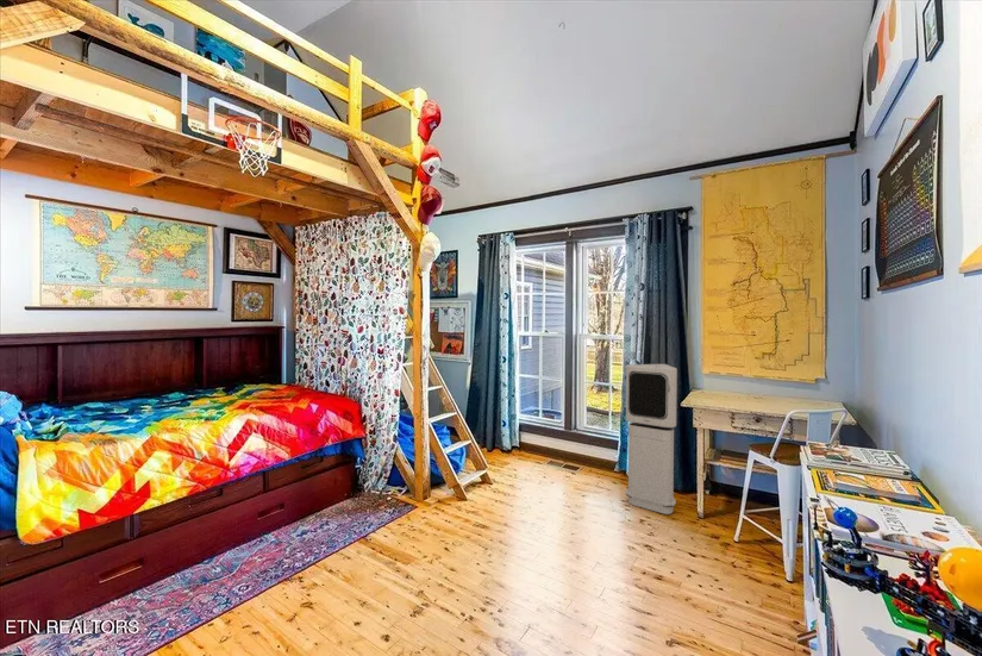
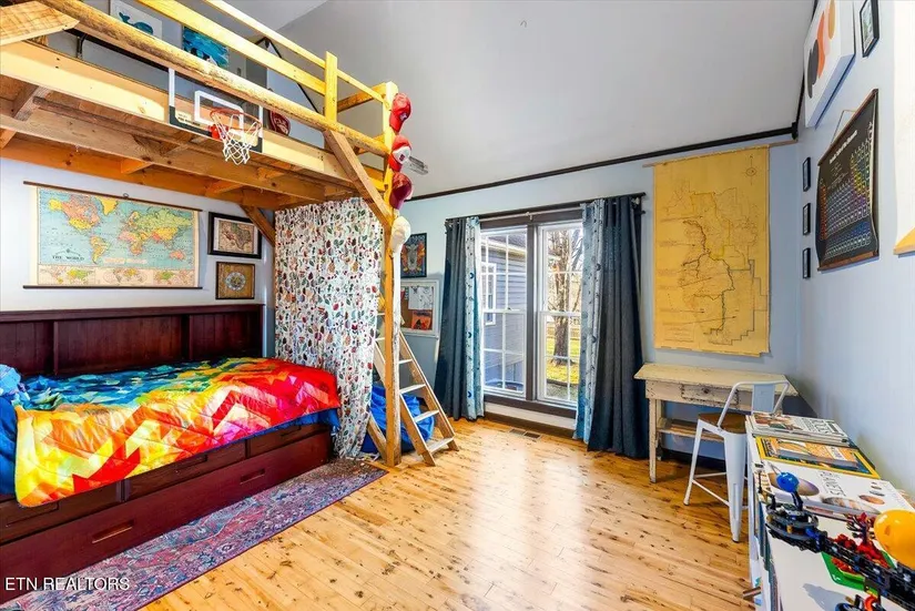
- air purifier (655, 433)
